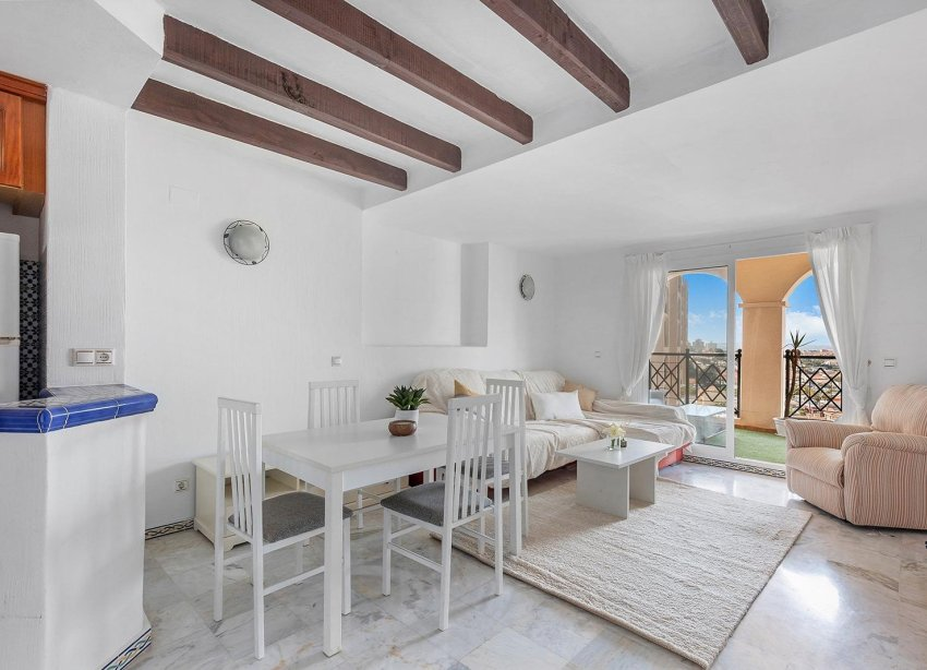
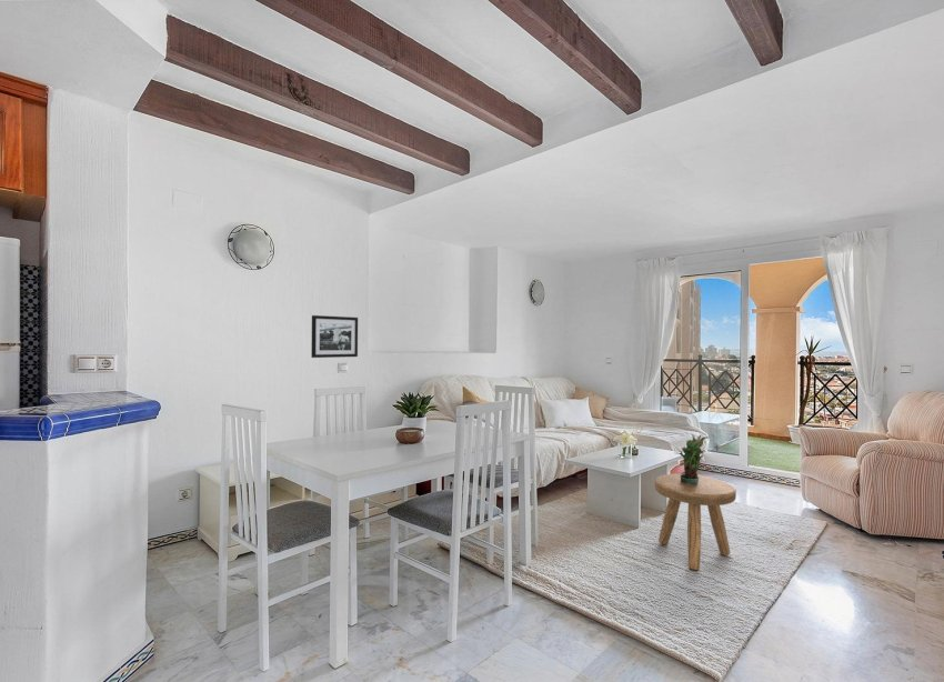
+ potted plant (693, 458)
+ stool (693, 519)
+ picture frame (335, 337)
